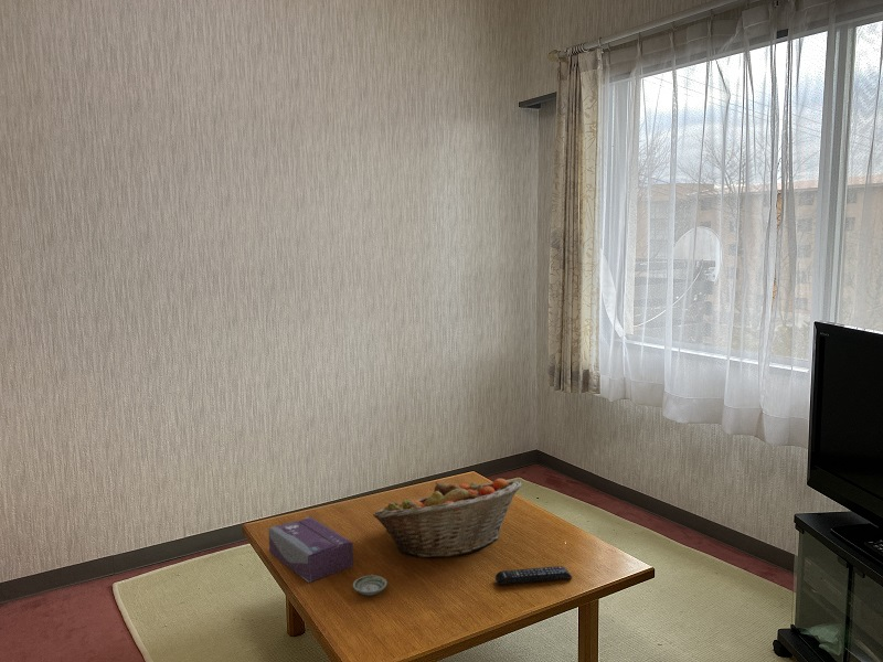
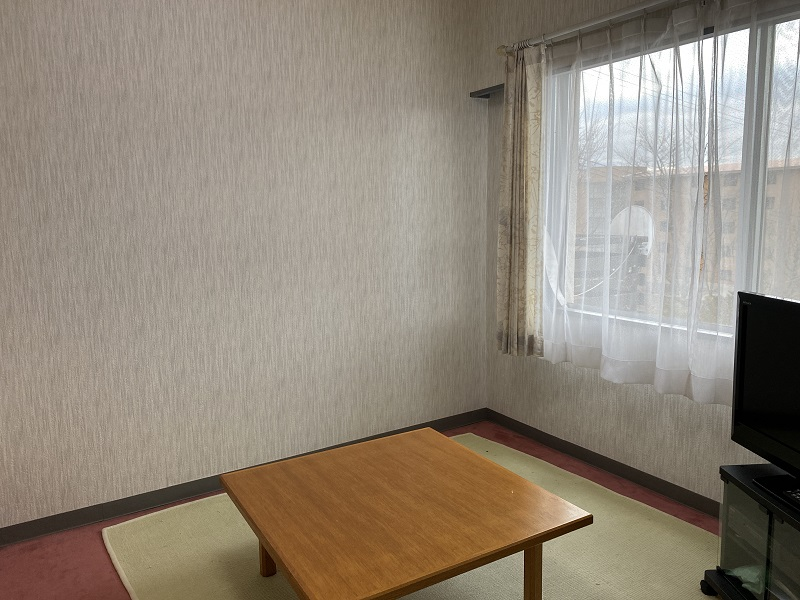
- saucer (370, 587)
- tissue box (309, 546)
- remote control (533, 575)
- fruit basket (448, 510)
